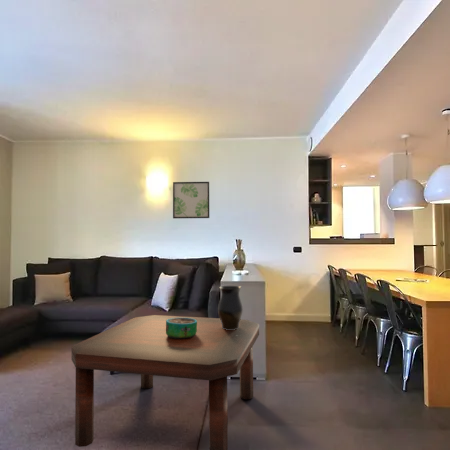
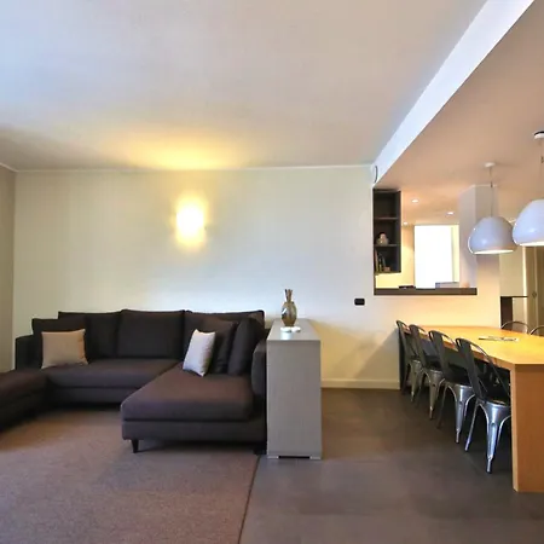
- vase (230, 307)
- decorative bowl (181, 327)
- wall art (191, 200)
- coffee table (175, 374)
